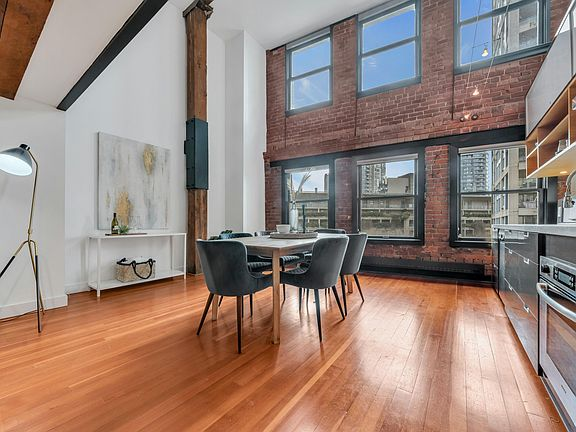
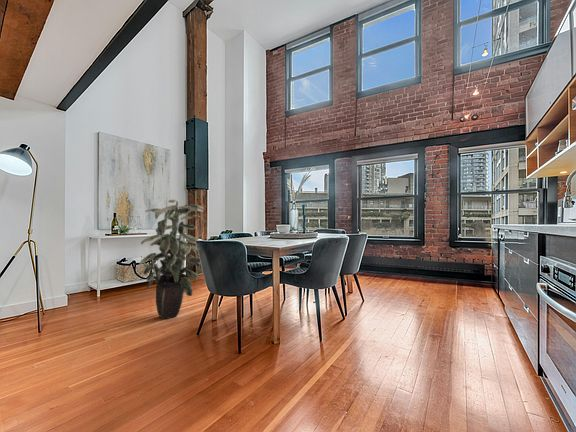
+ indoor plant (173, 258)
